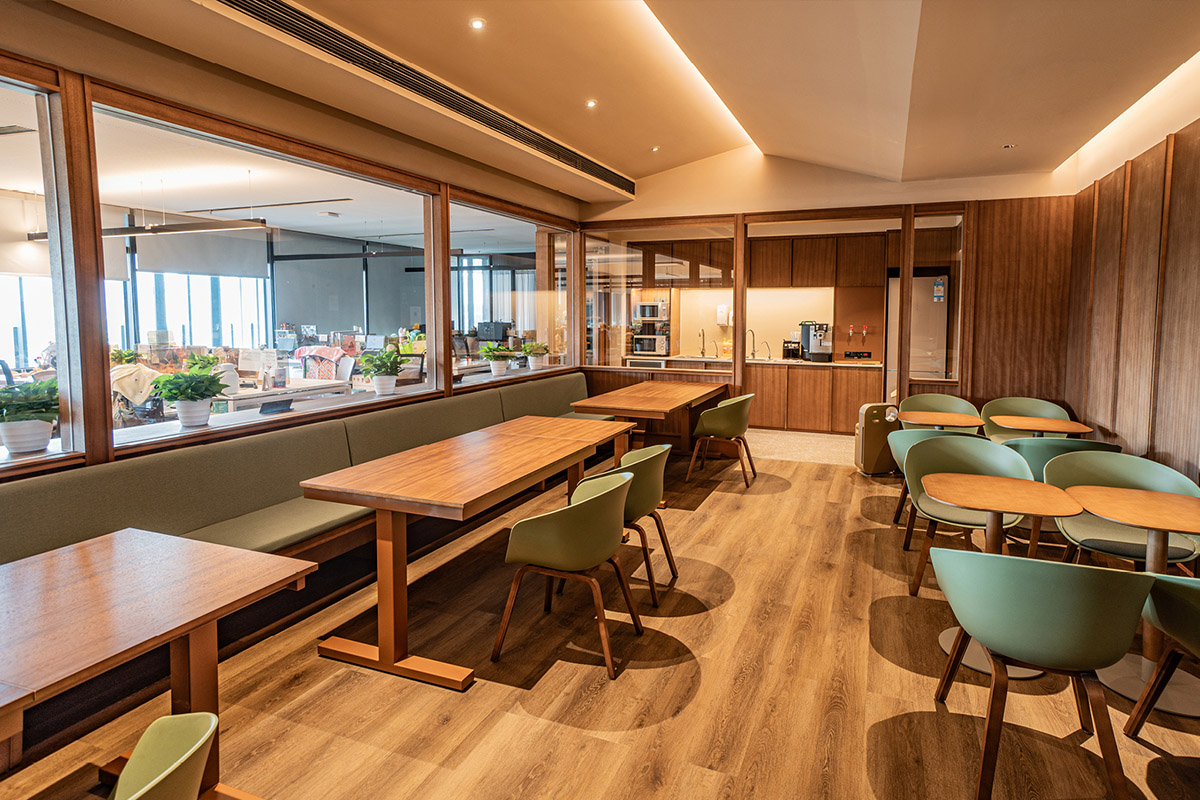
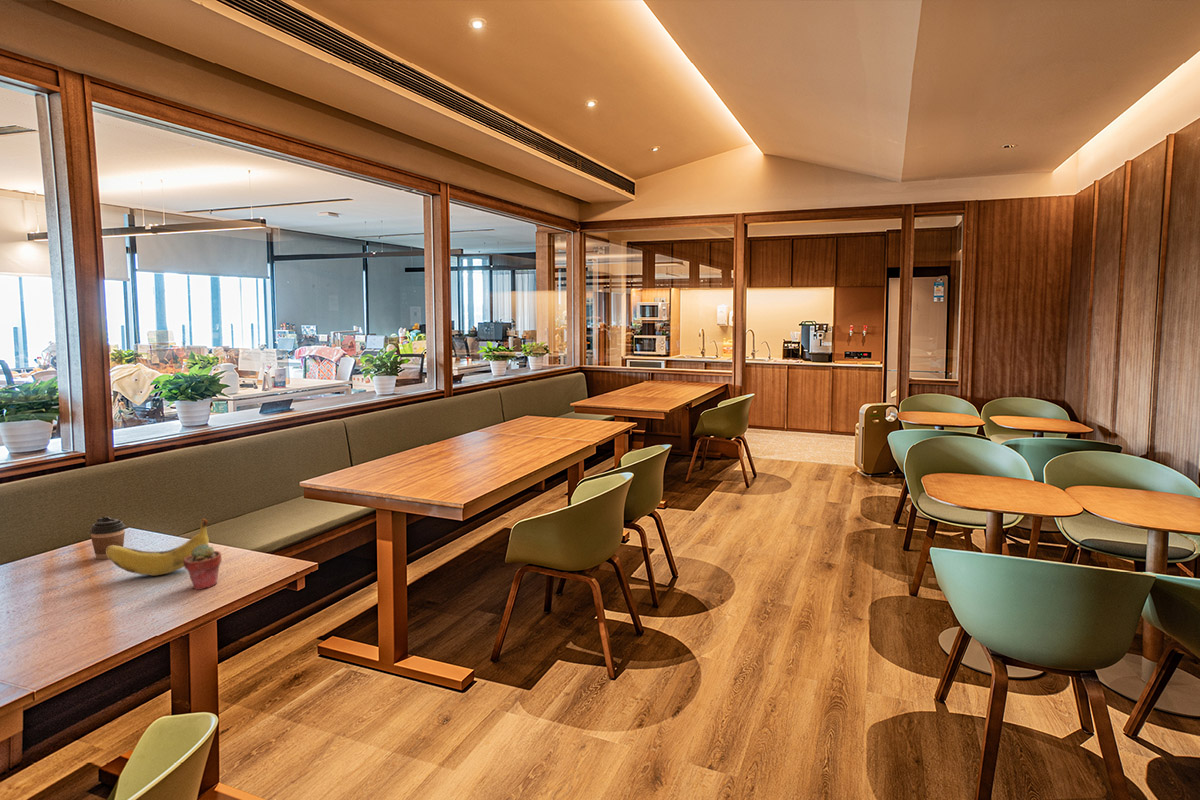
+ potted succulent (203, 564)
+ banana (159, 551)
+ coffee cup (108, 537)
